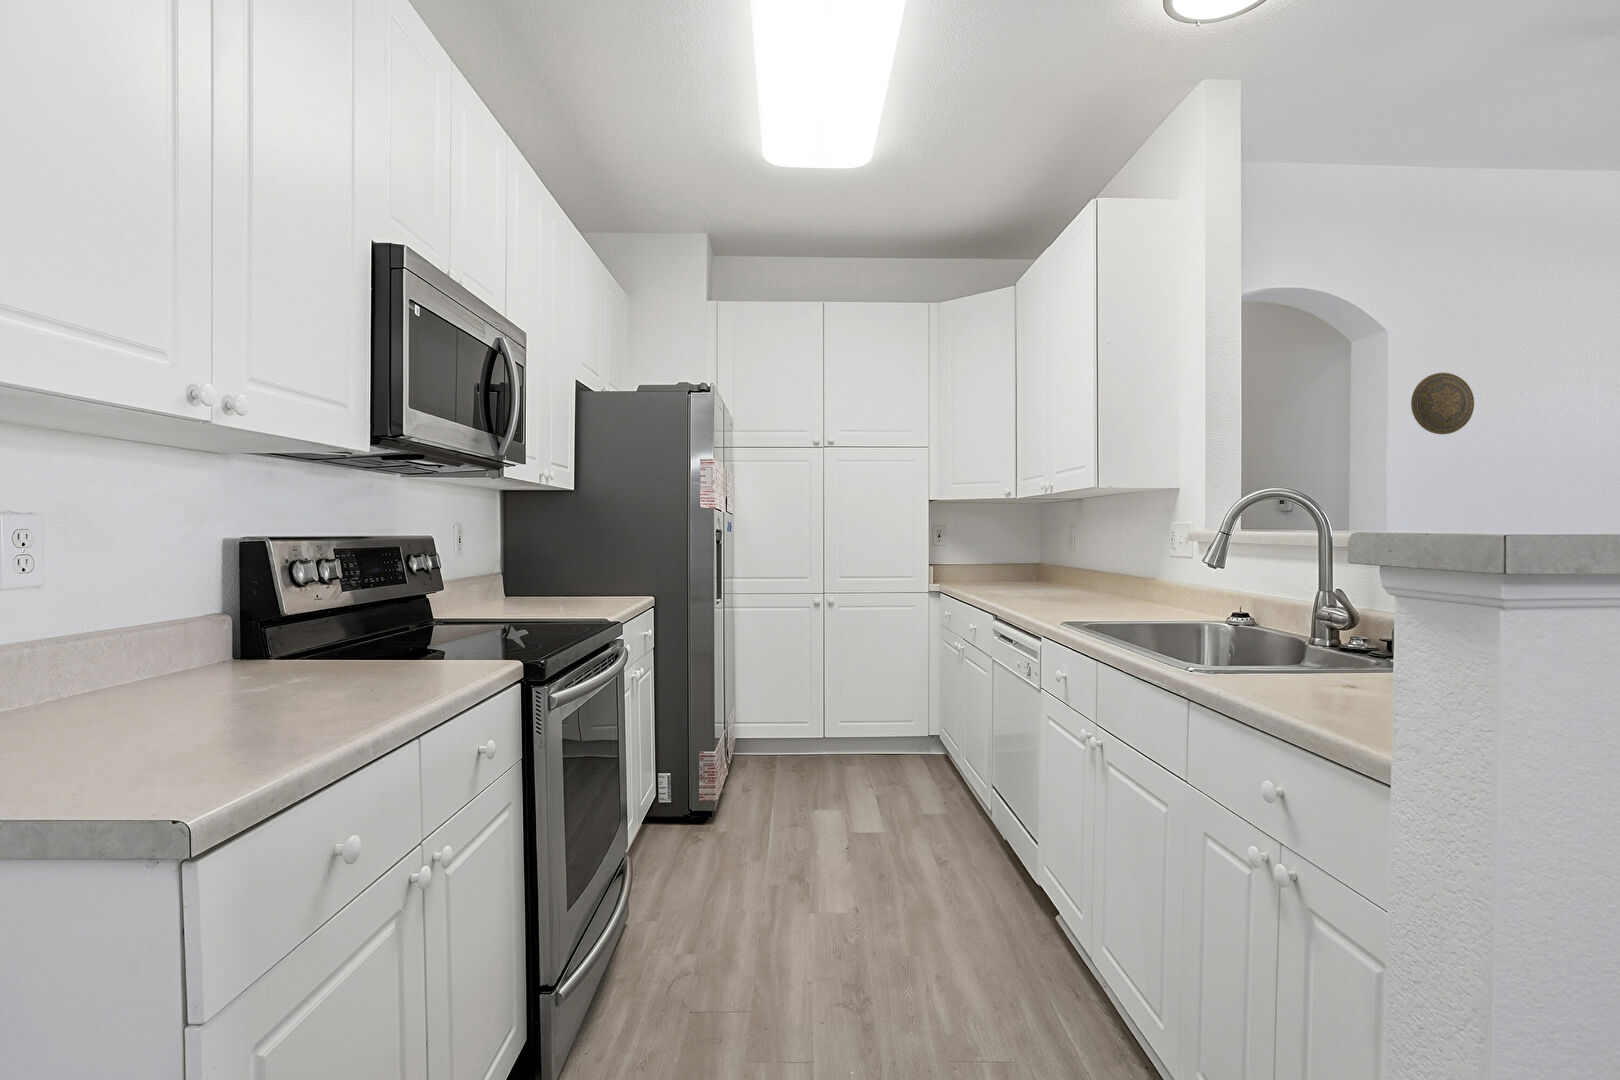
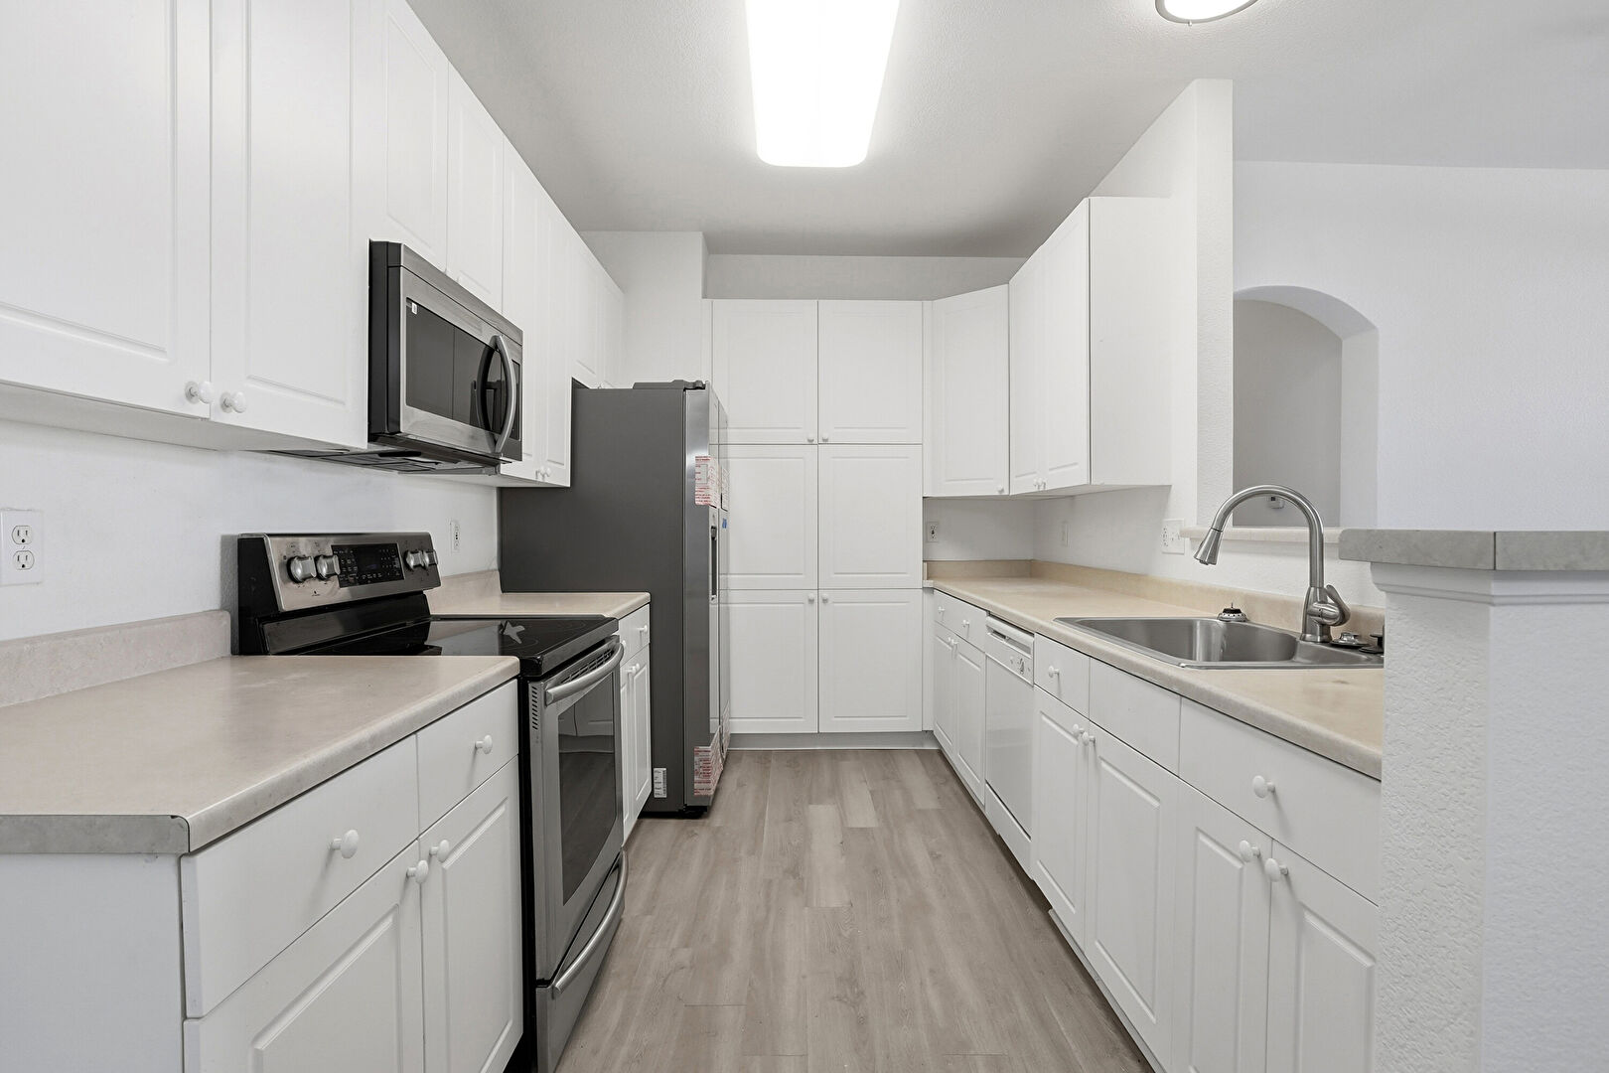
- decorative plate (1444, 403)
